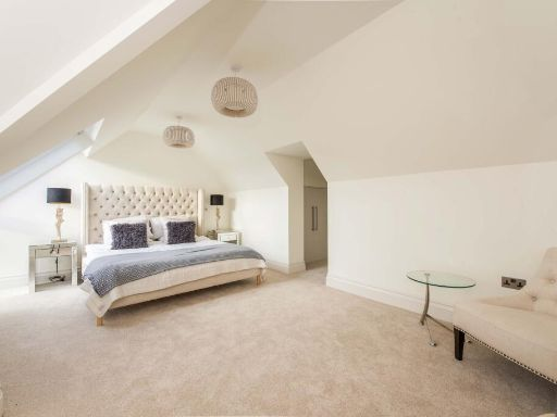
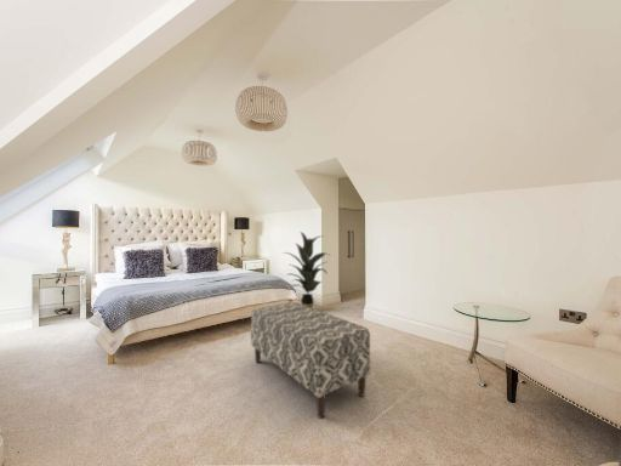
+ indoor plant (307, 271)
+ bench (303, 347)
